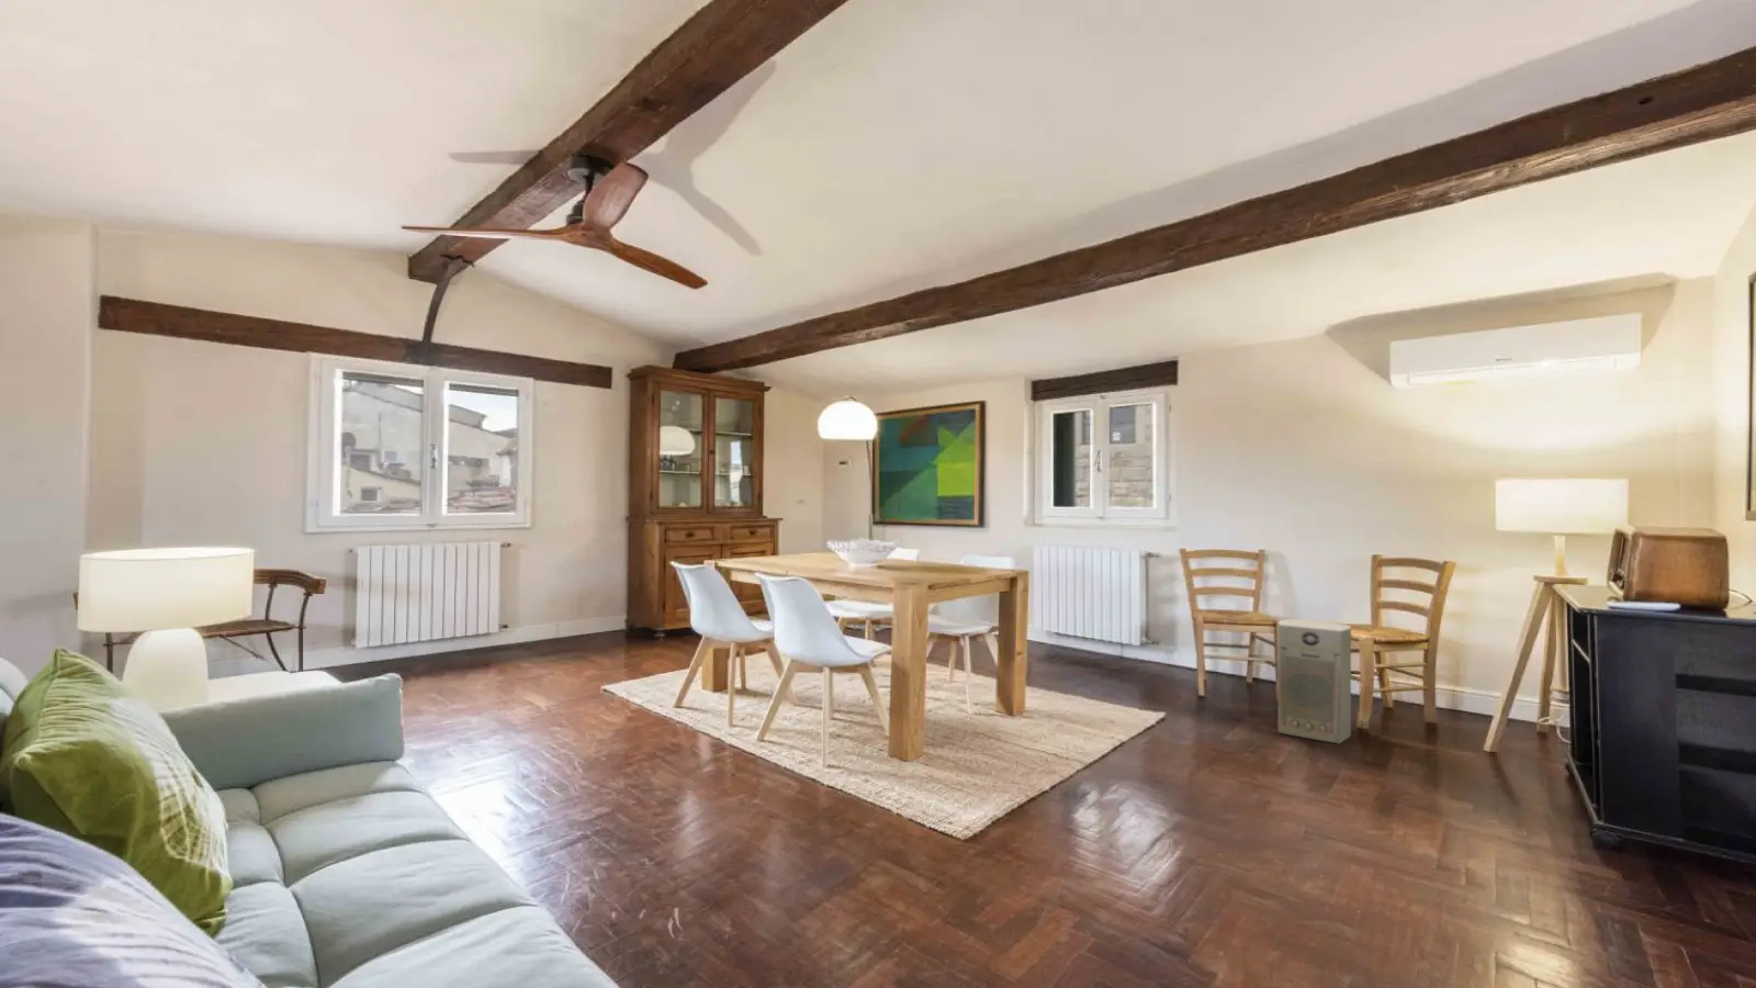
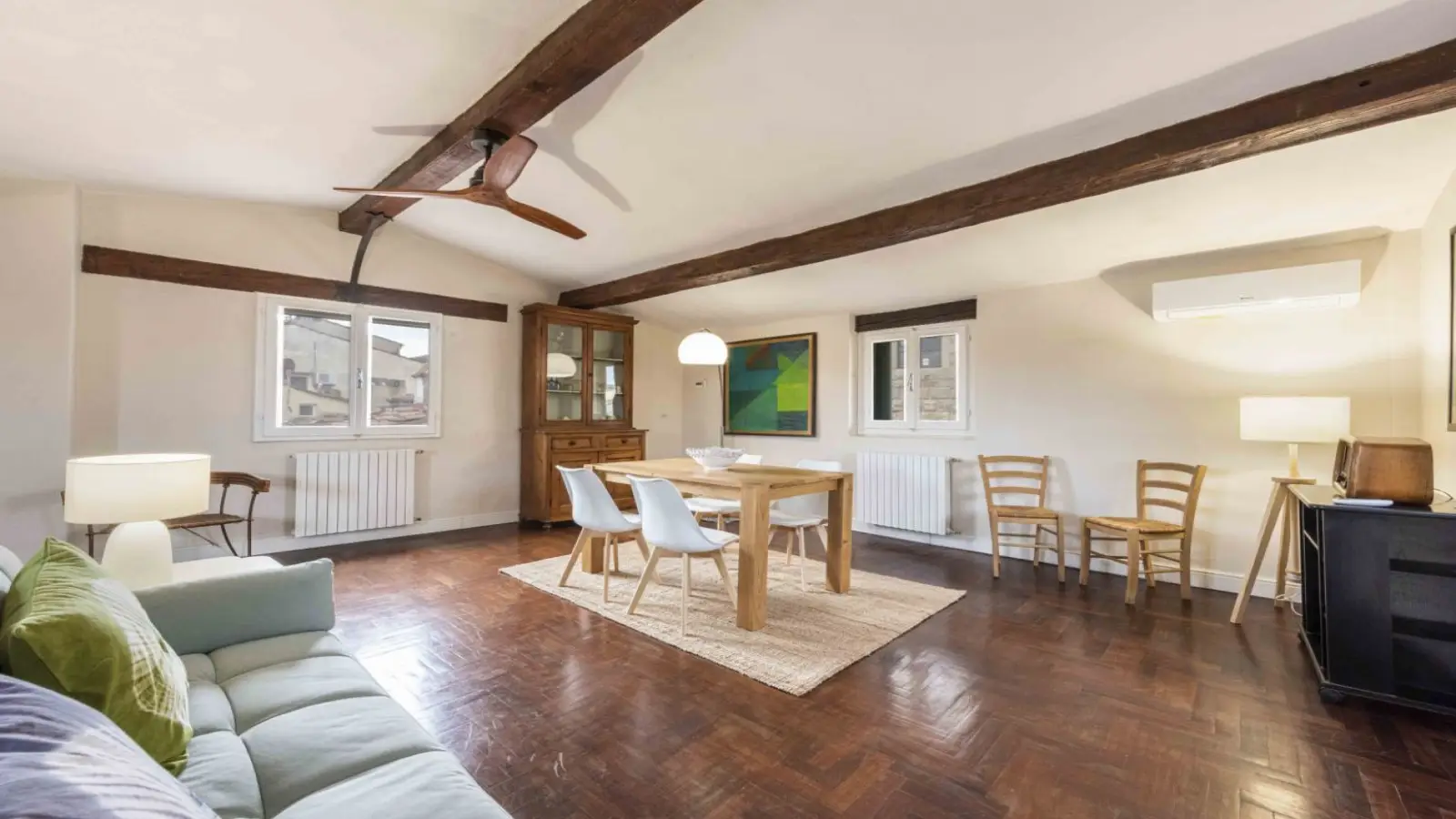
- fan (1313, 677)
